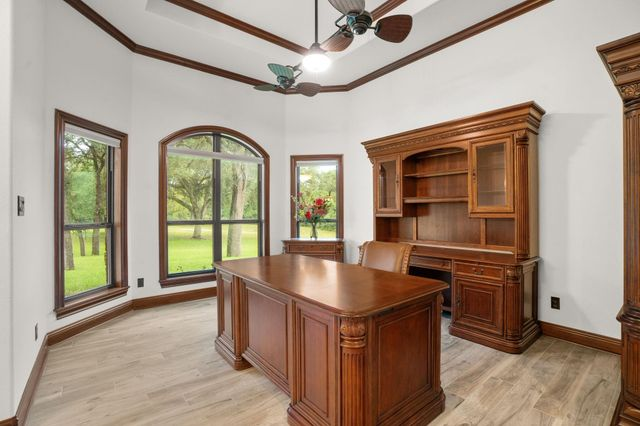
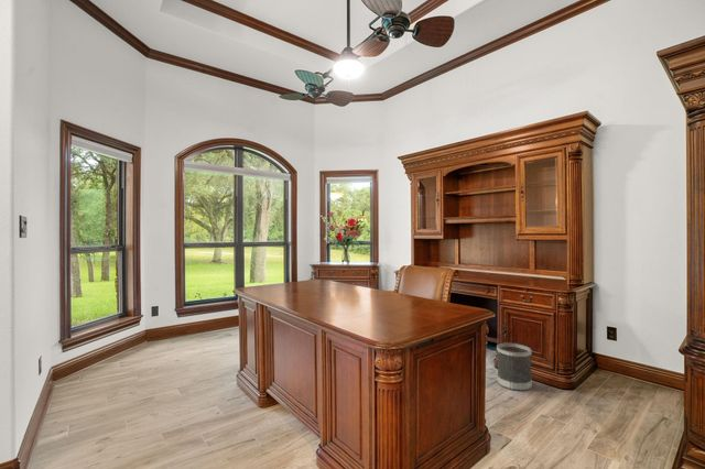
+ wastebasket (513, 366)
